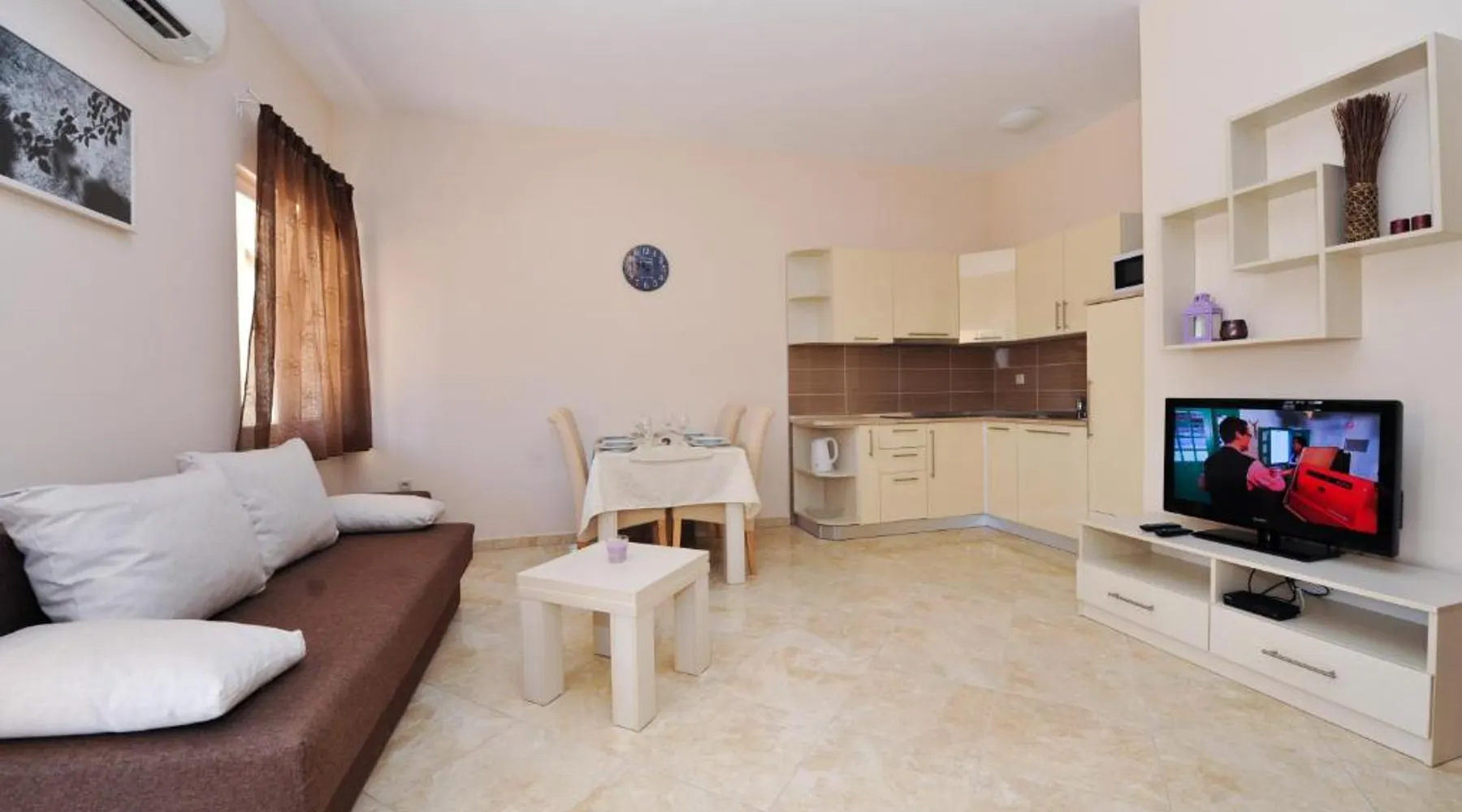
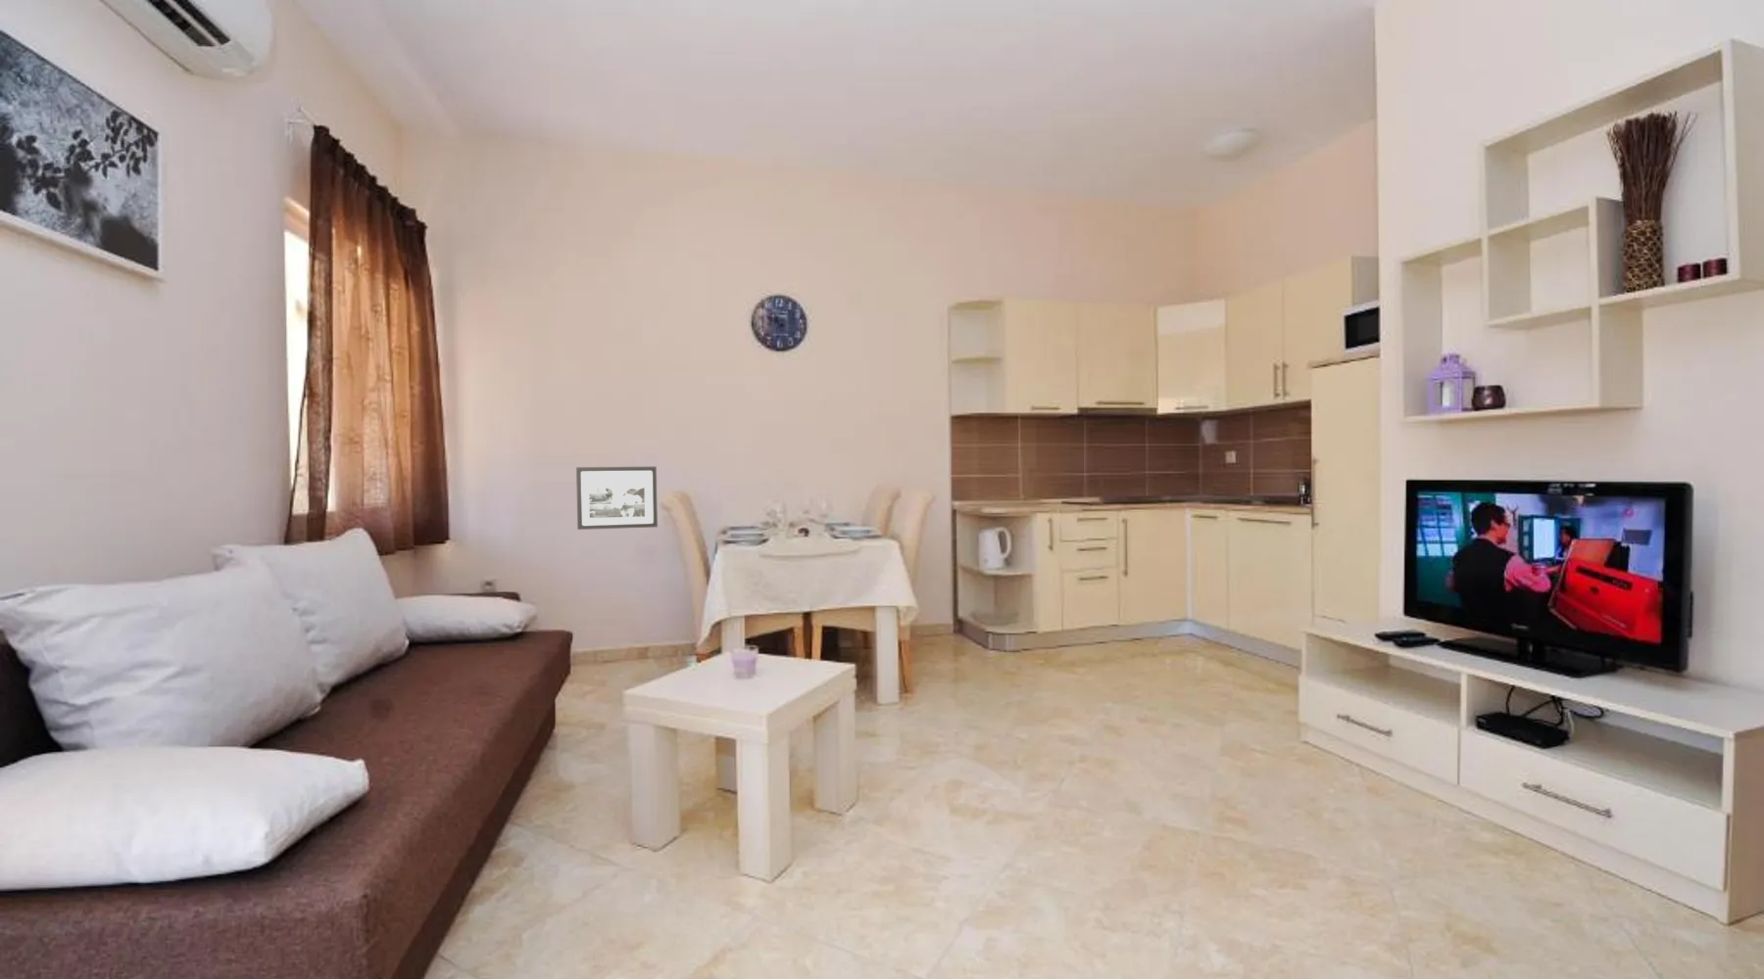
+ picture frame (618, 497)
